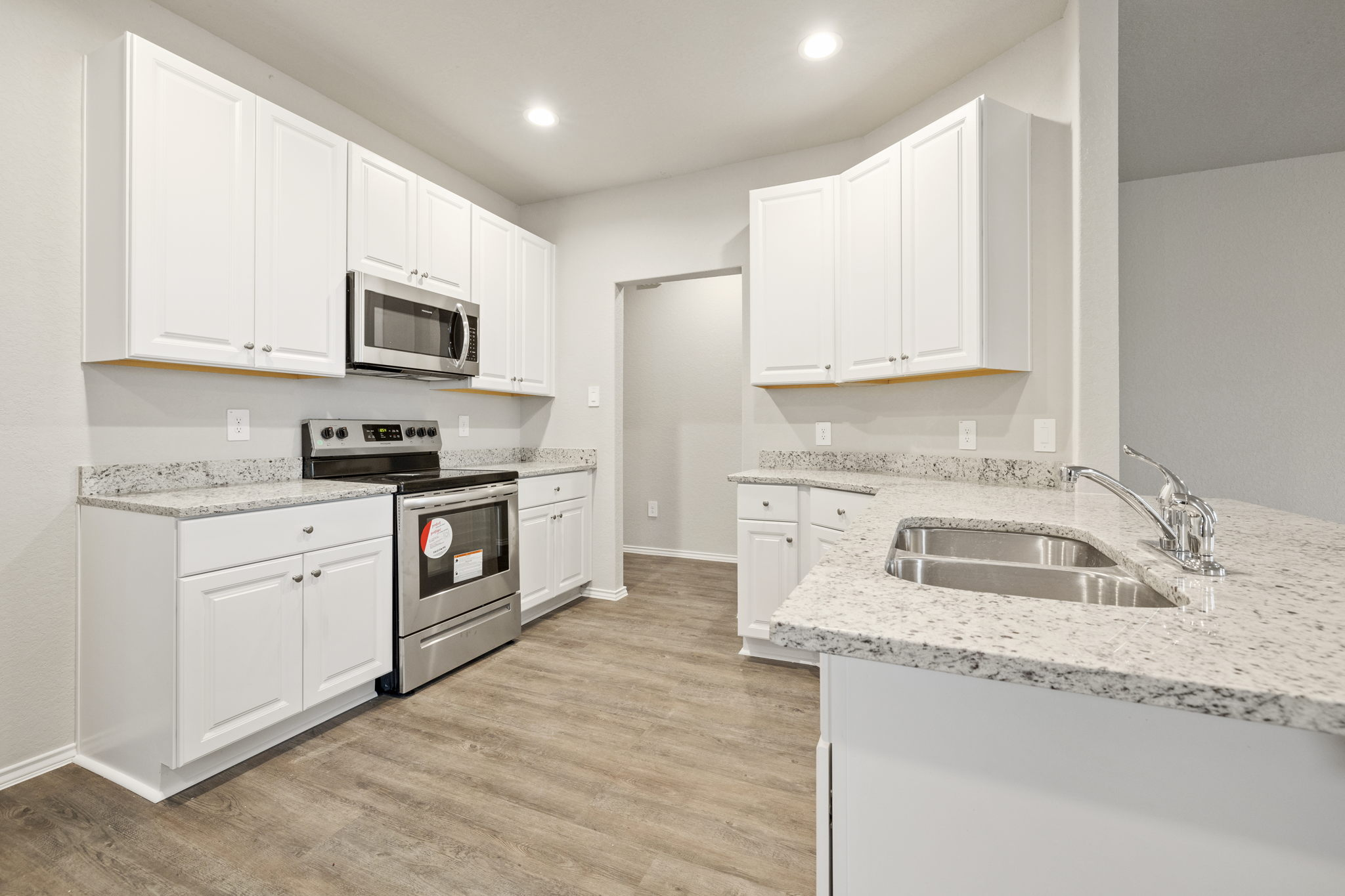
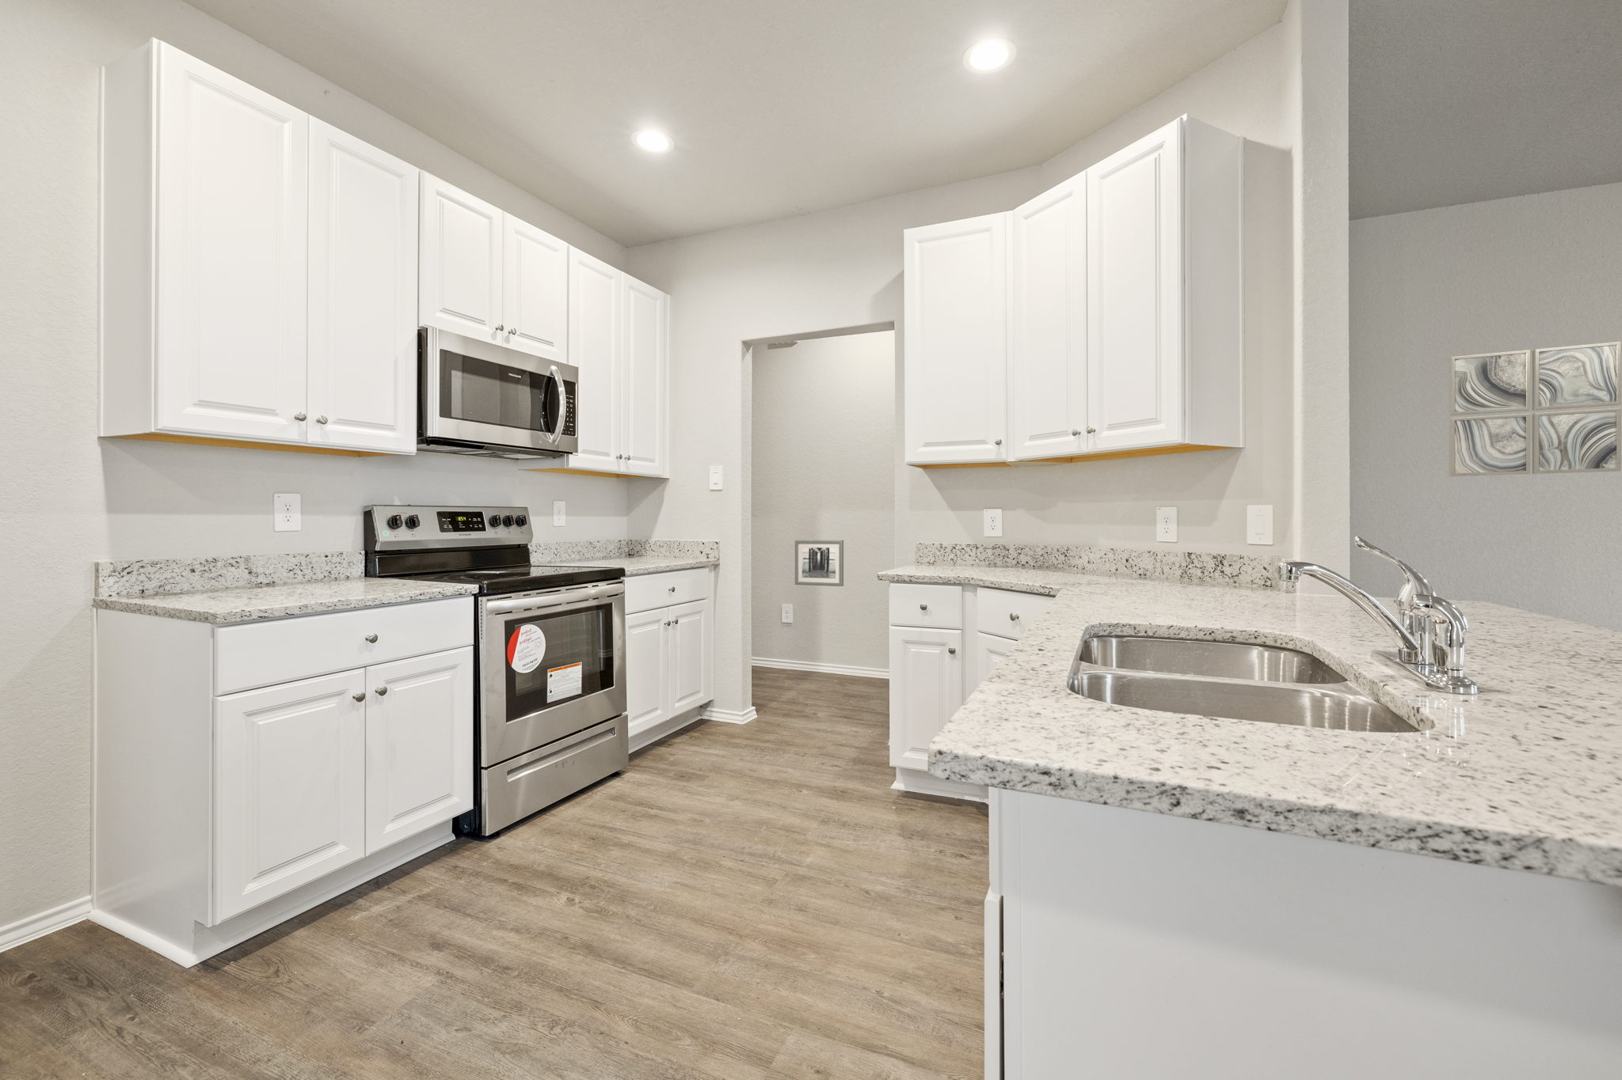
+ wall art (818, 563)
+ wall art (1533, 410)
